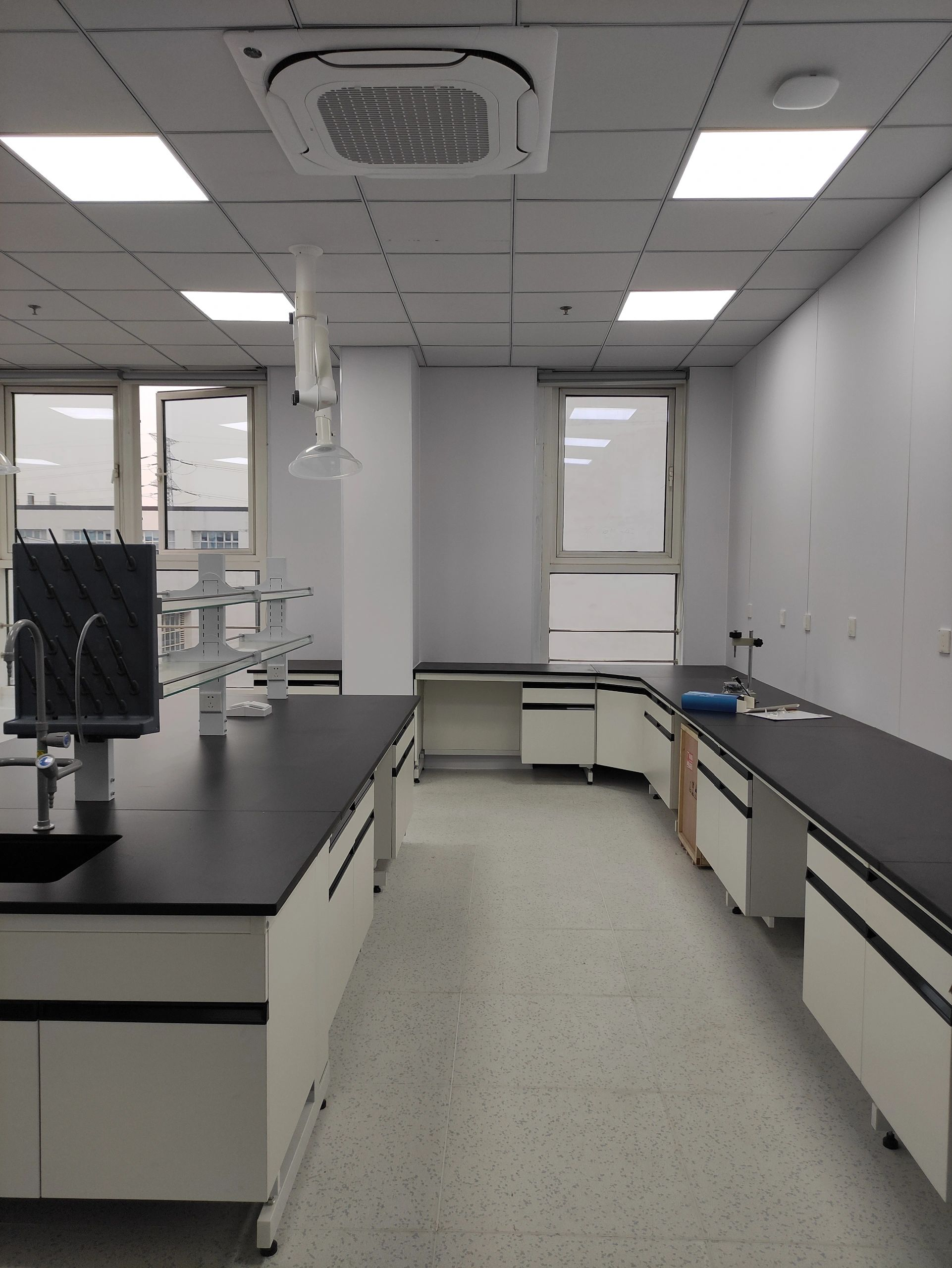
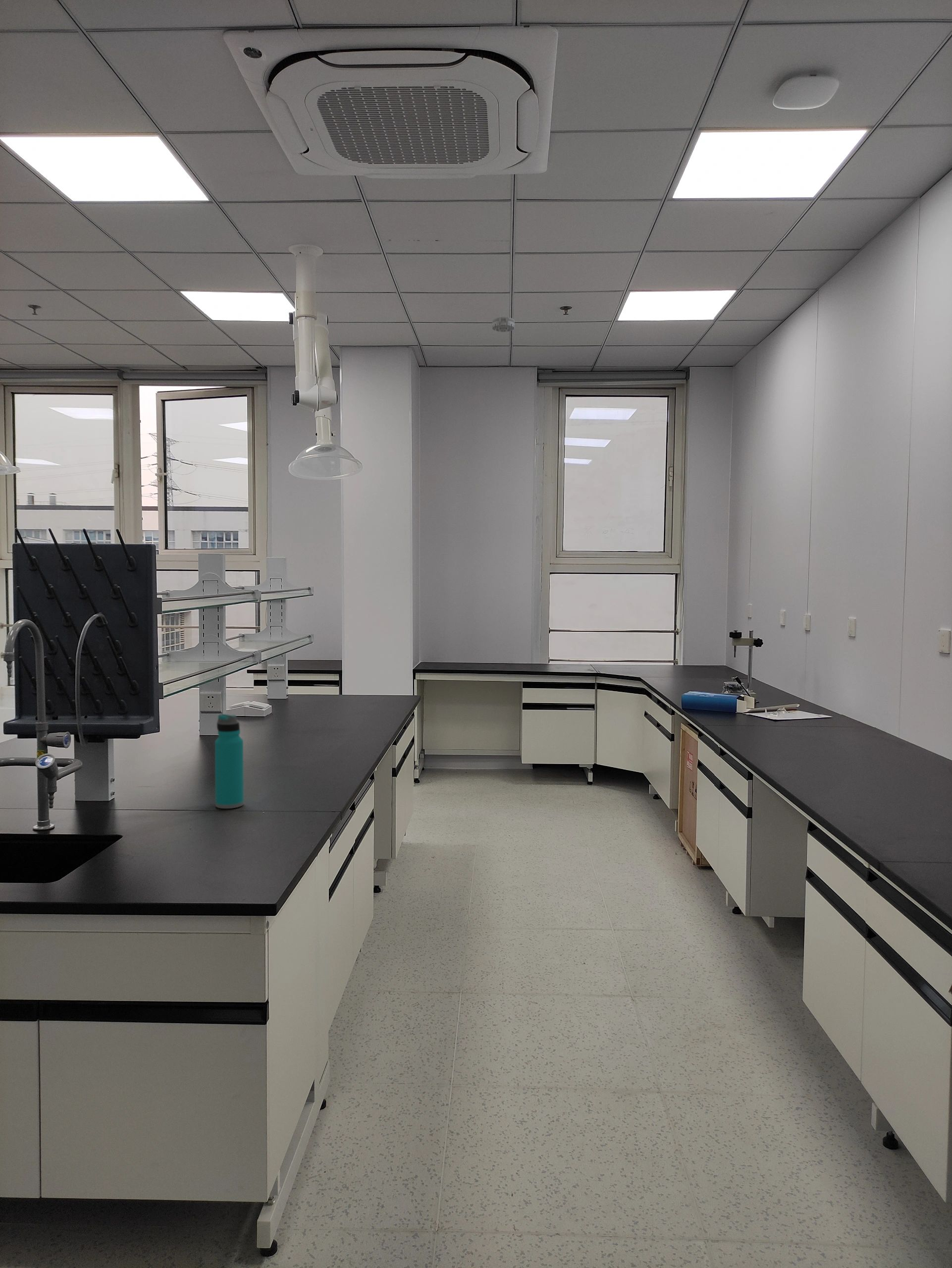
+ water bottle (229, 760)
+ smoke detector (503, 324)
